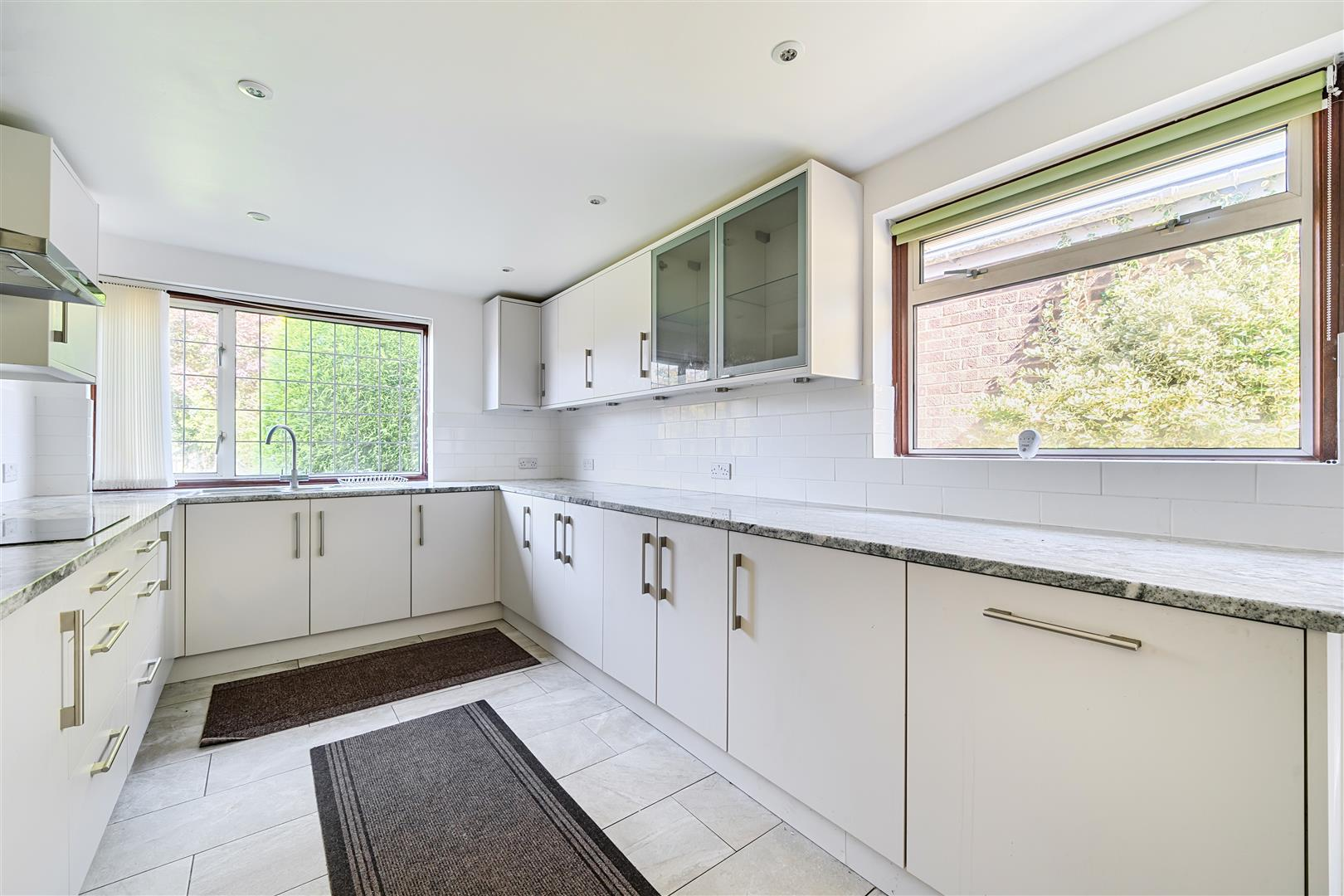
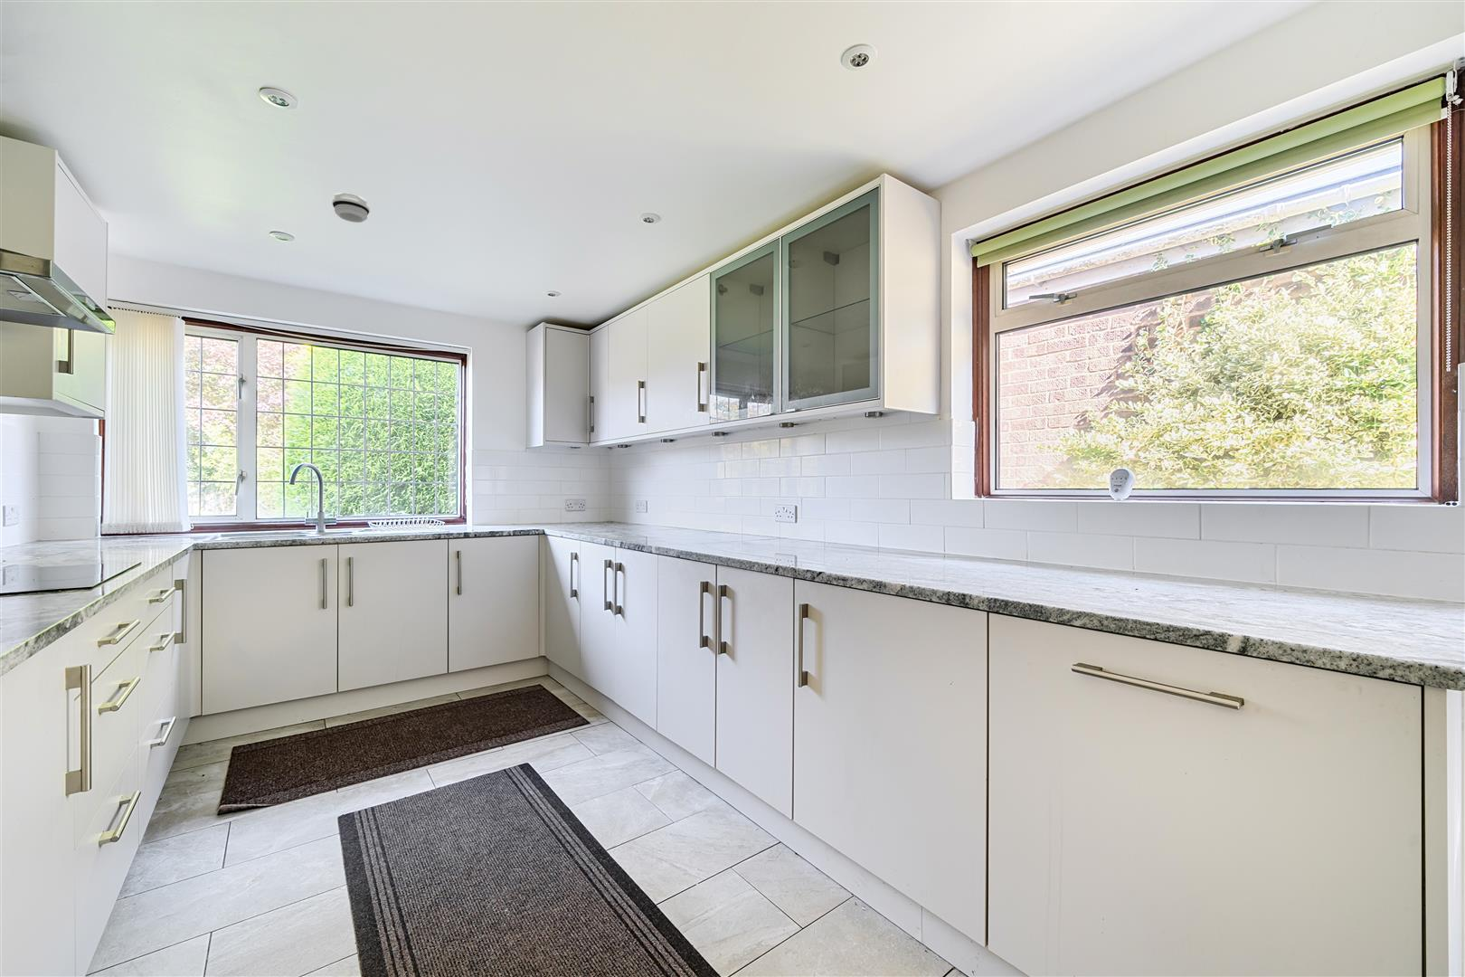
+ smoke detector (351, 208)
